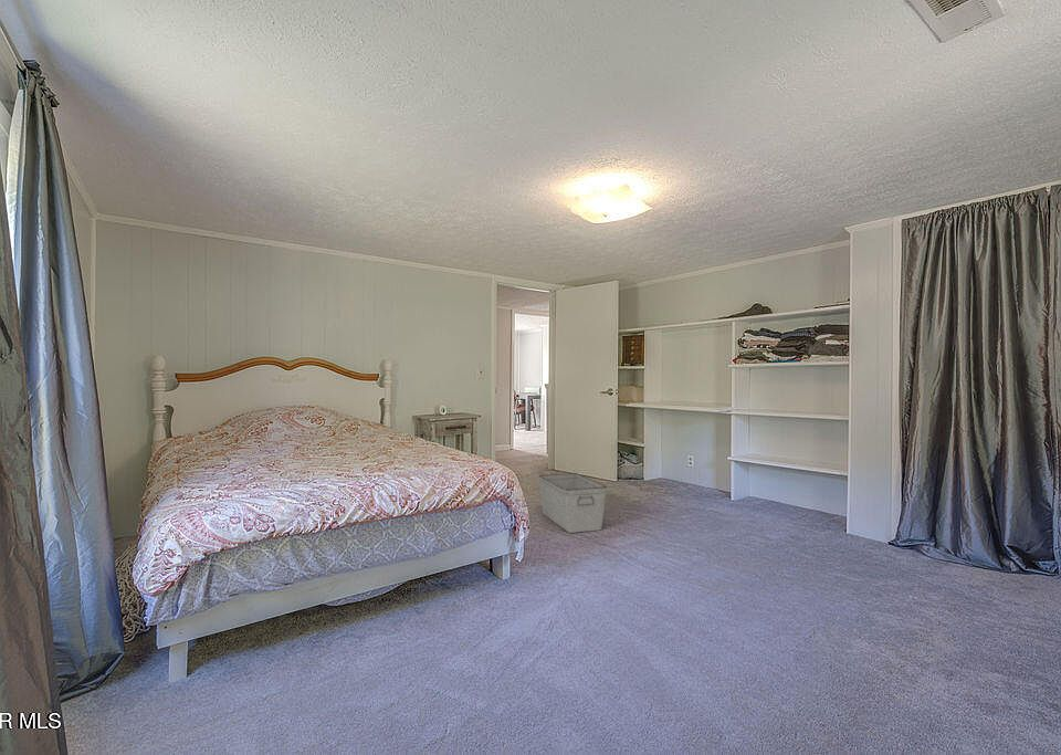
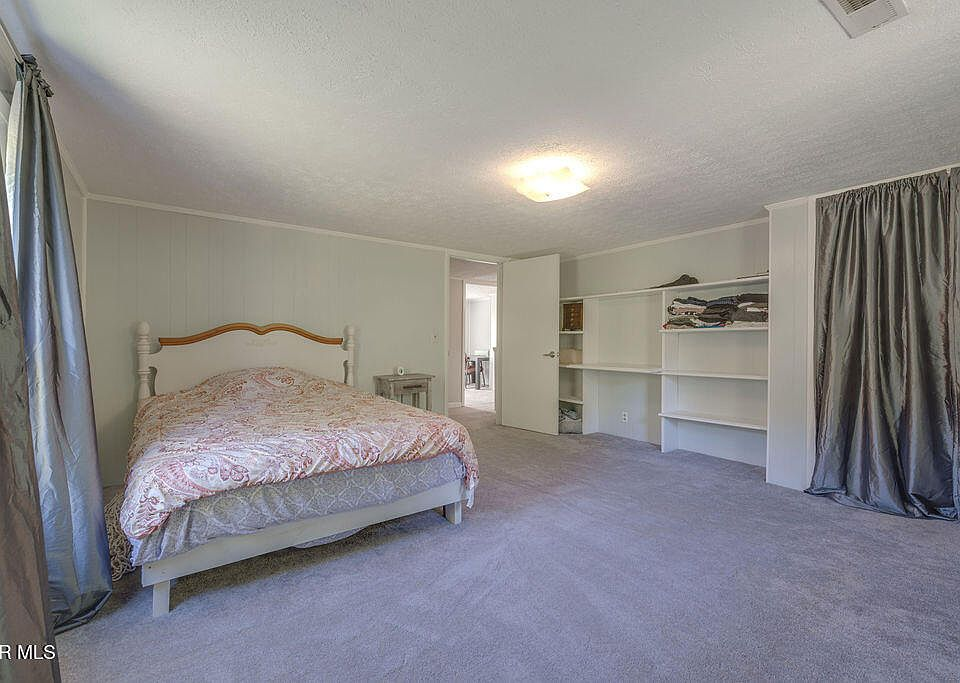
- storage bin (570, 501)
